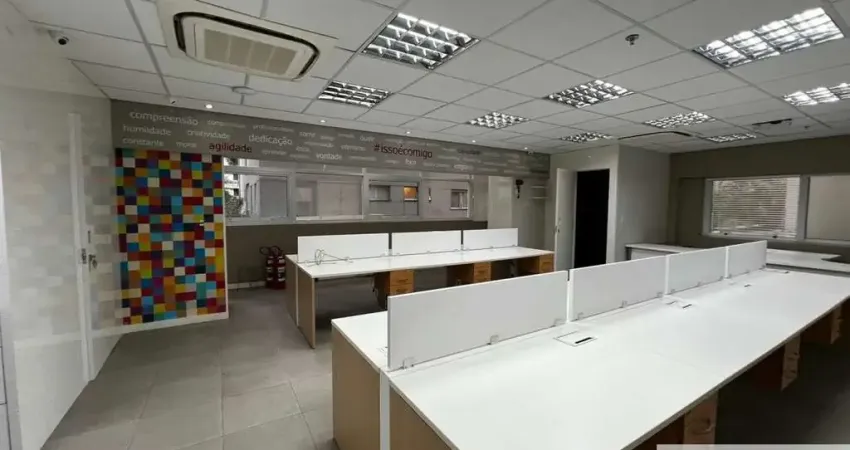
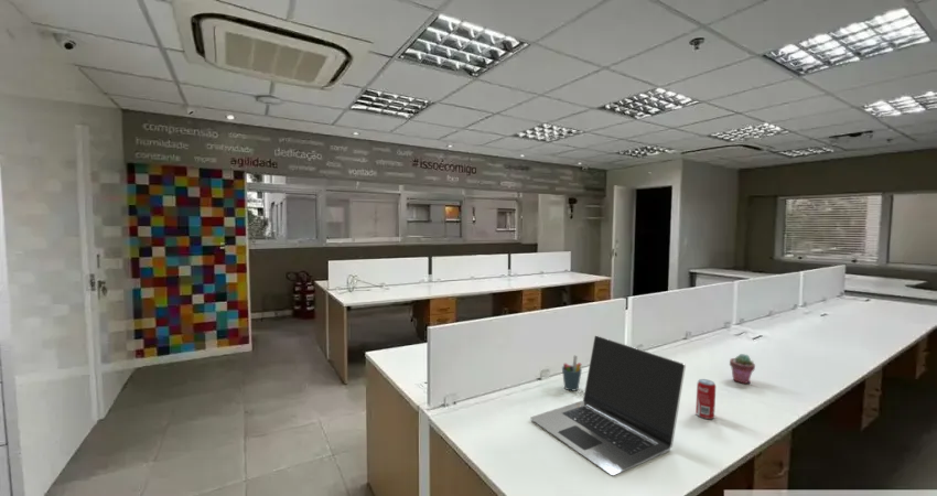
+ pen holder (571, 373)
+ laptop (602, 393)
+ potted succulent (742, 367)
+ beverage can (706, 398)
